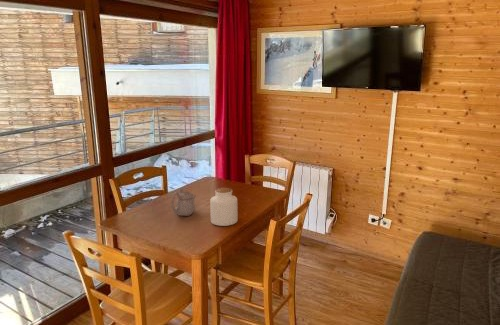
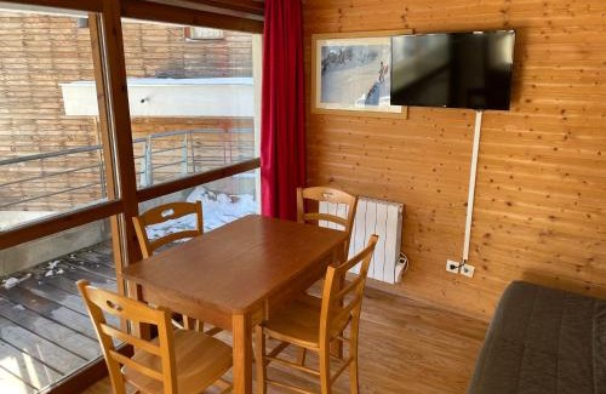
- teapot (183, 201)
- jar (223, 205)
